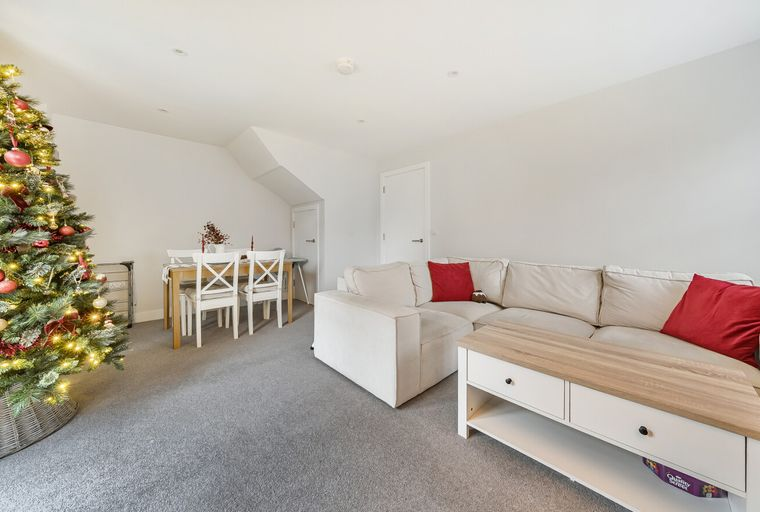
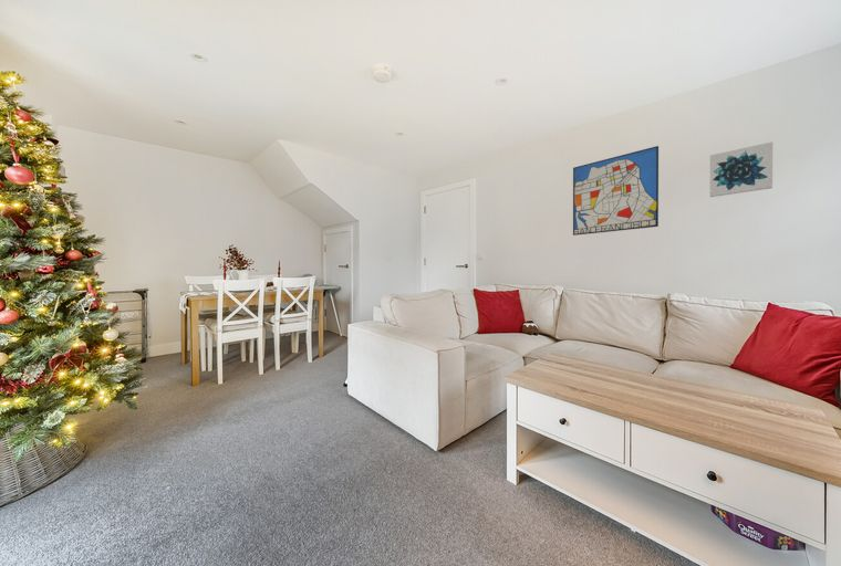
+ wall art (612, 195)
+ wall art (739, 170)
